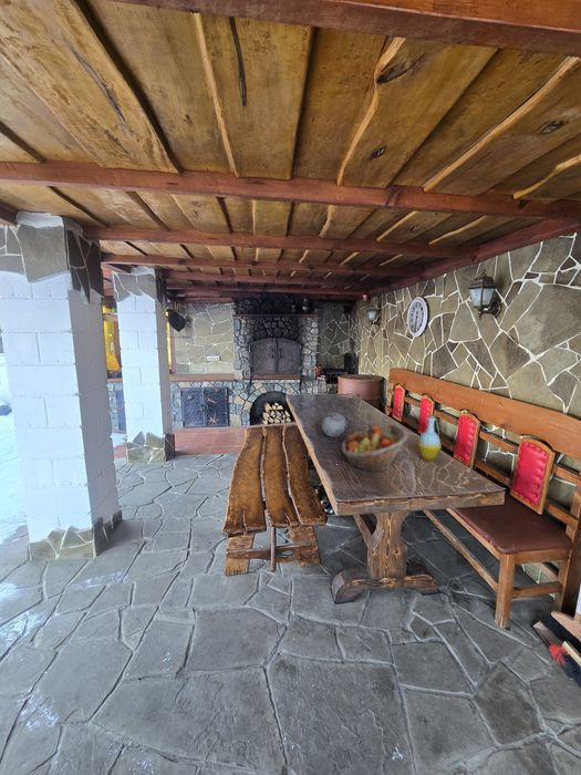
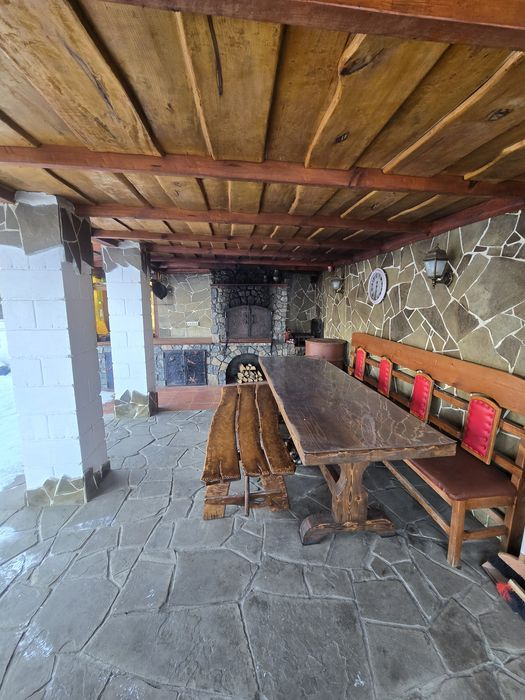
- fruit basket (373, 445)
- decorative orb (333, 424)
- bottle (429, 437)
